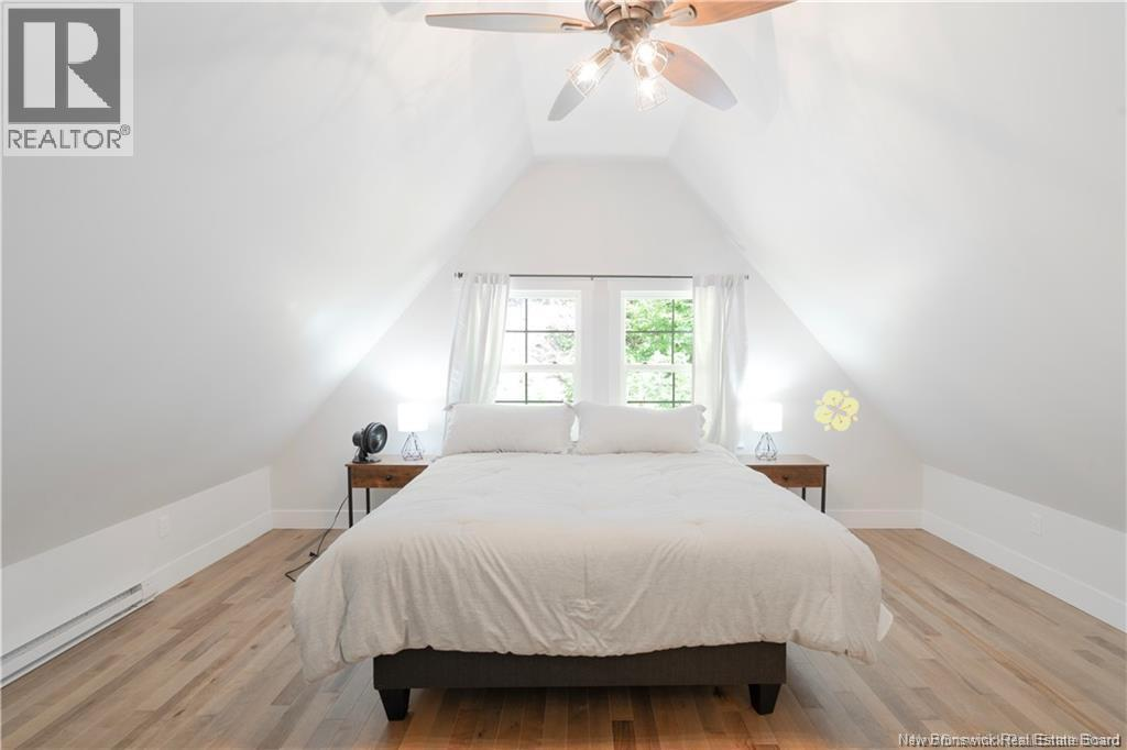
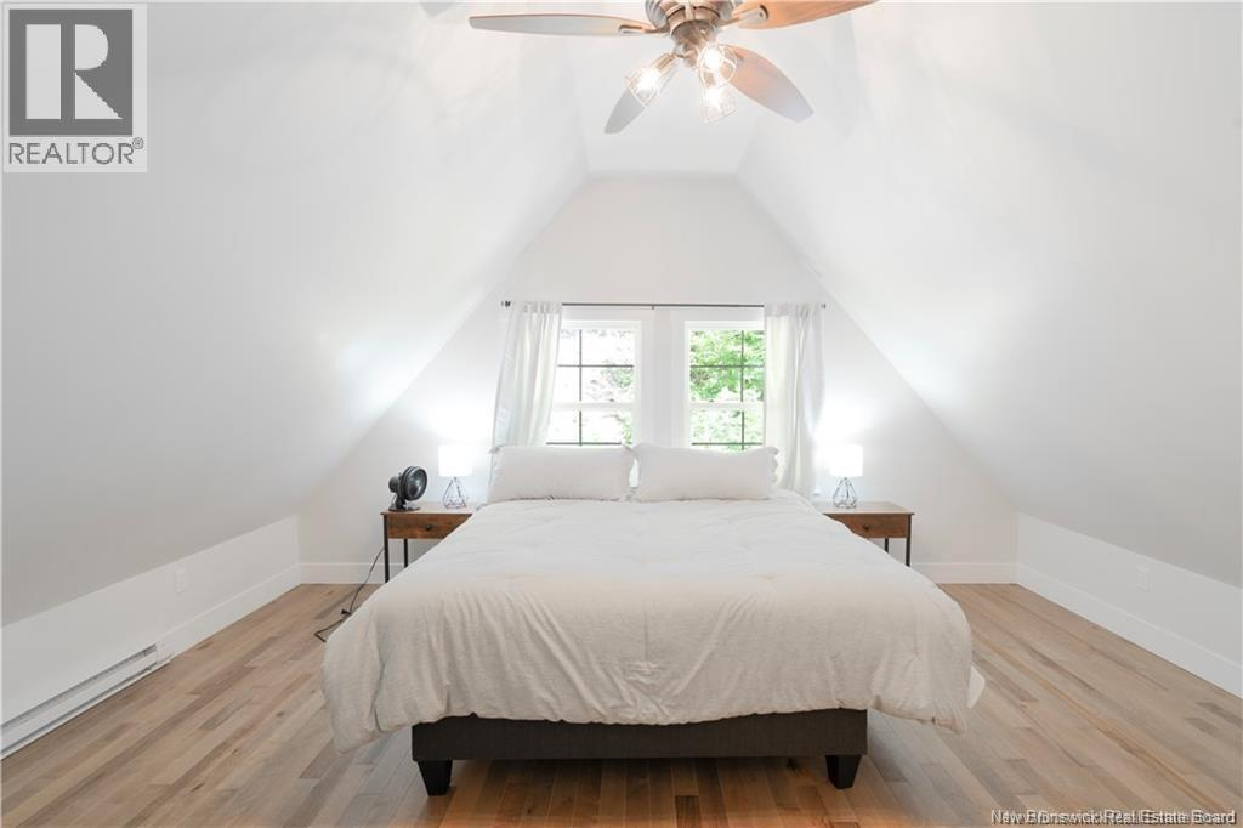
- wall ornament (835, 407)
